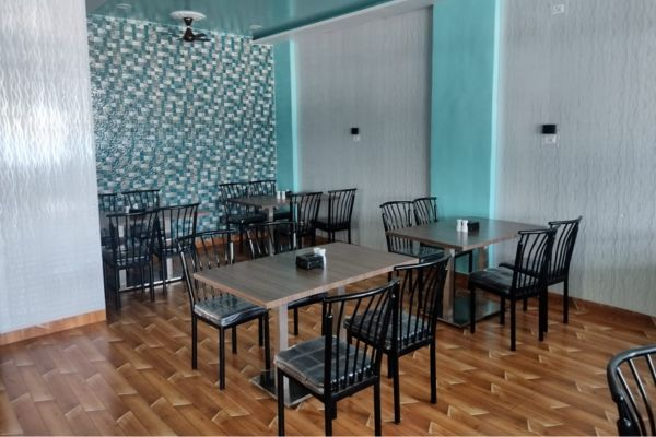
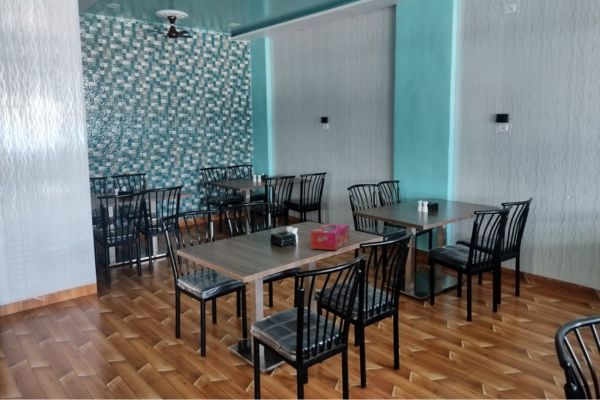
+ tissue box (330, 236)
